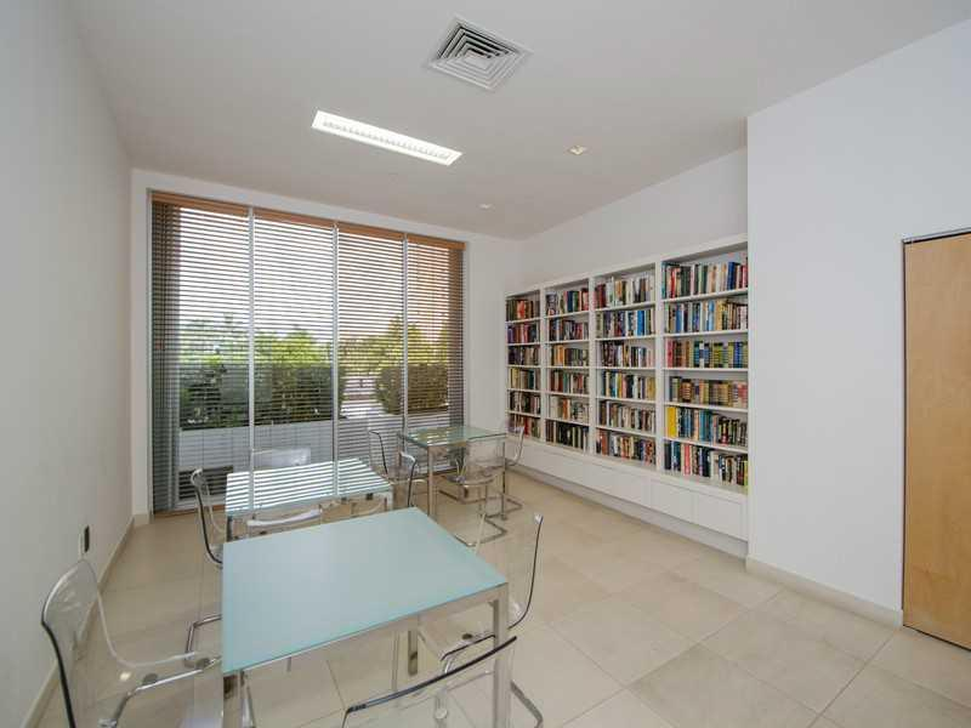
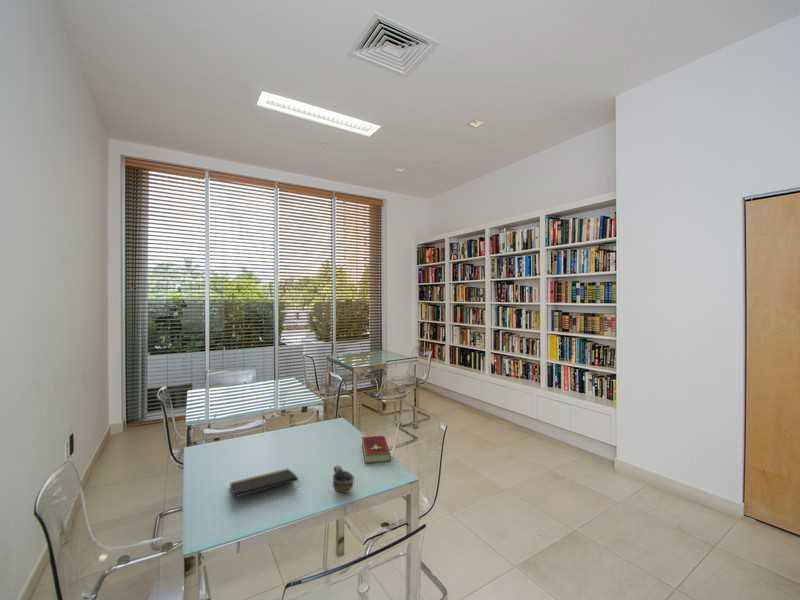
+ cup (343, 479)
+ hardcover book (375, 448)
+ notepad (263, 481)
